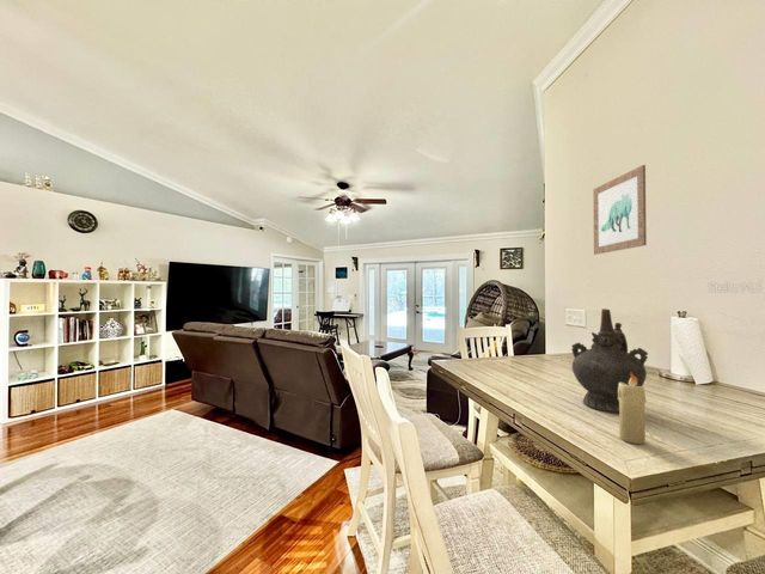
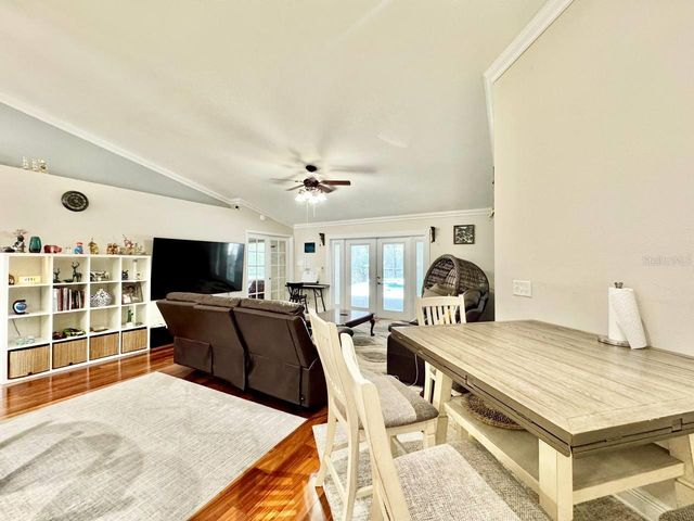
- ceremonial vessel (608, 356)
- wall art (617, 214)
- candle (631, 405)
